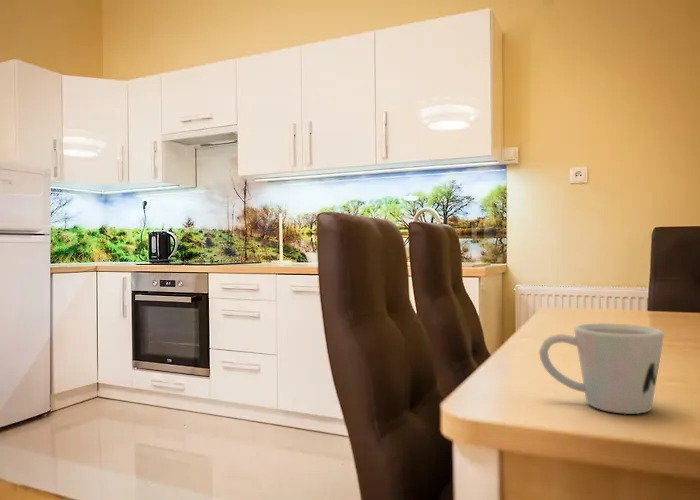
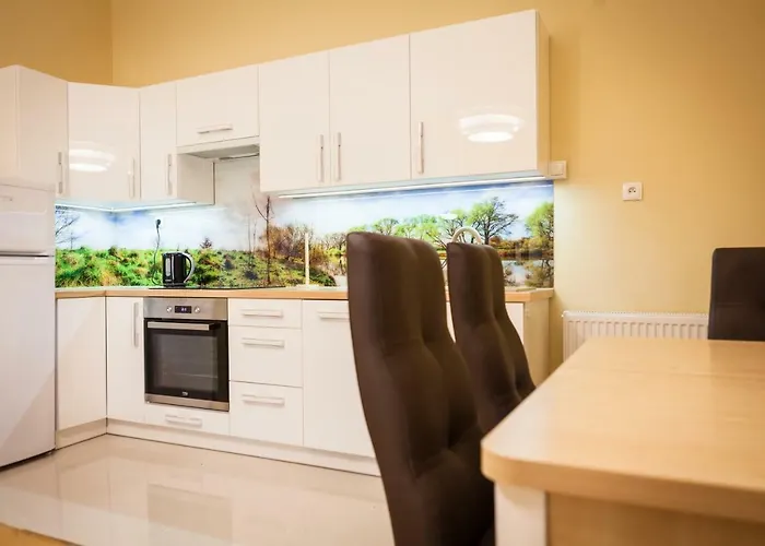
- mug (599, 365)
